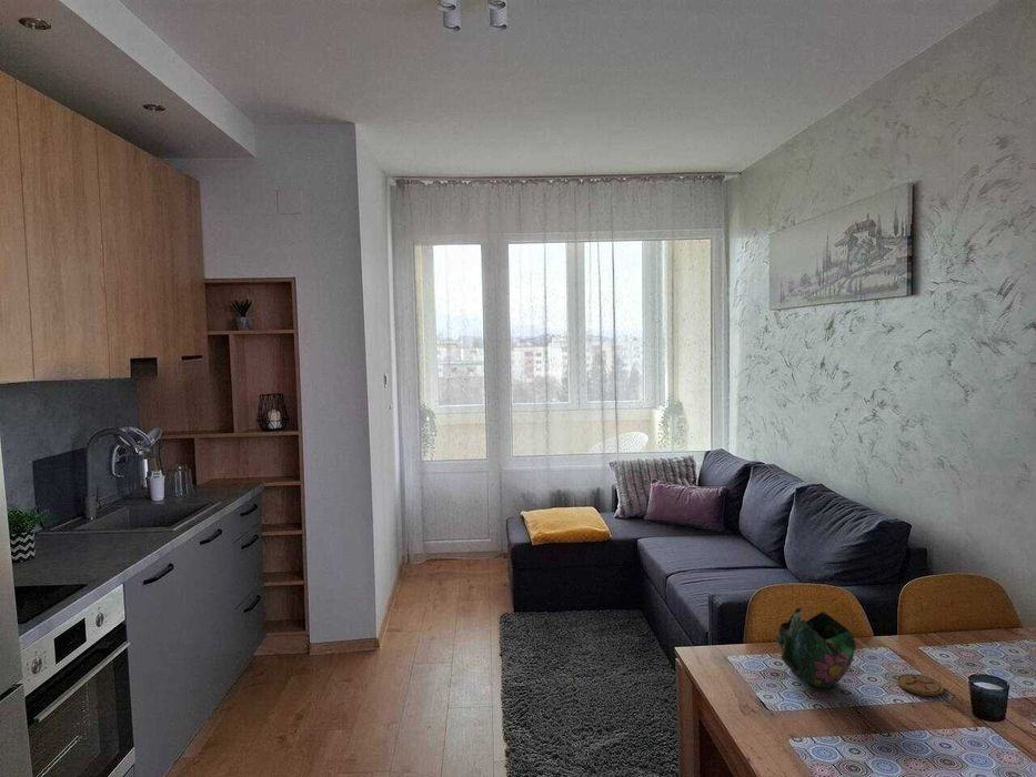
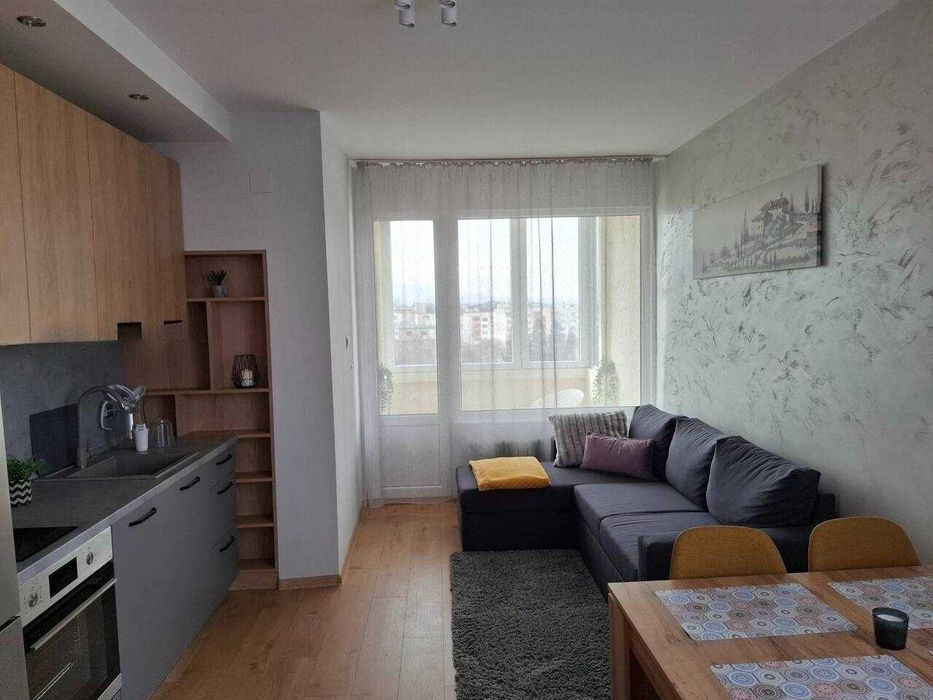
- coaster (919, 684)
- decorative bowl (811, 643)
